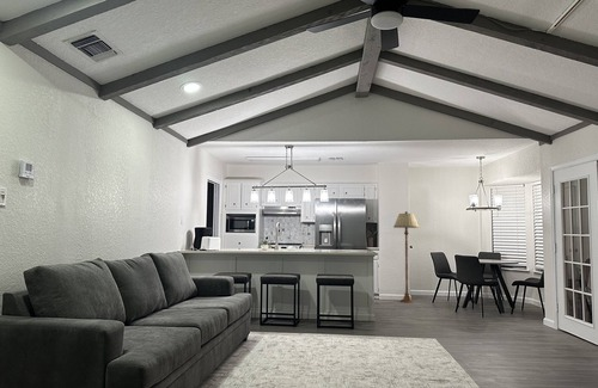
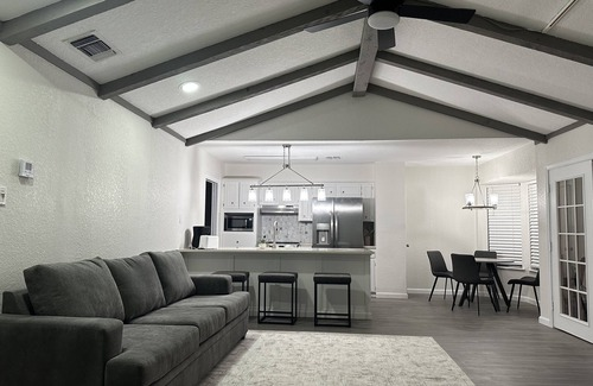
- floor lamp (405, 255)
